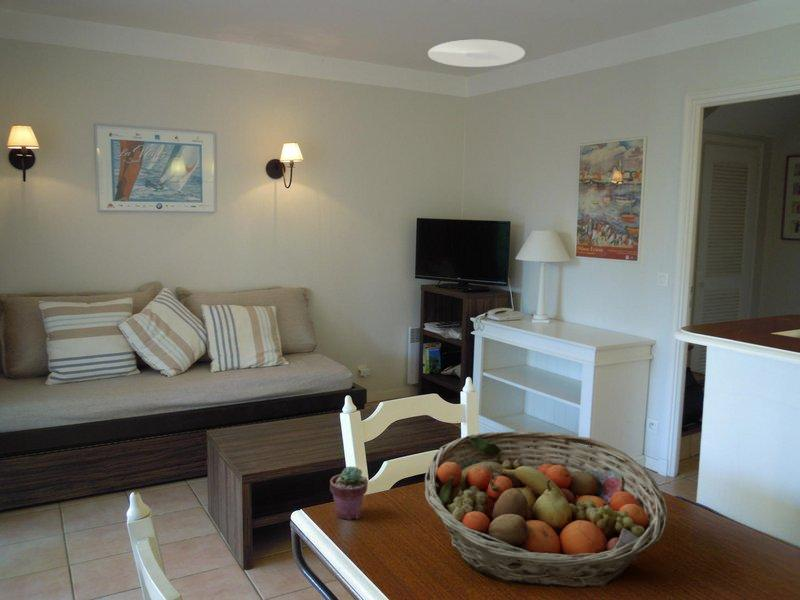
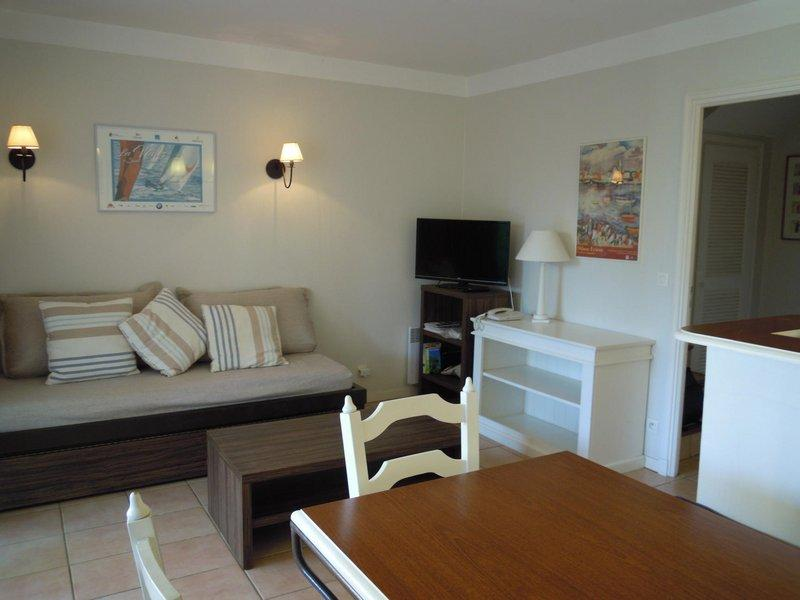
- fruit basket (540, 503)
- potted succulent (348, 490)
- ceiling light (476, 49)
